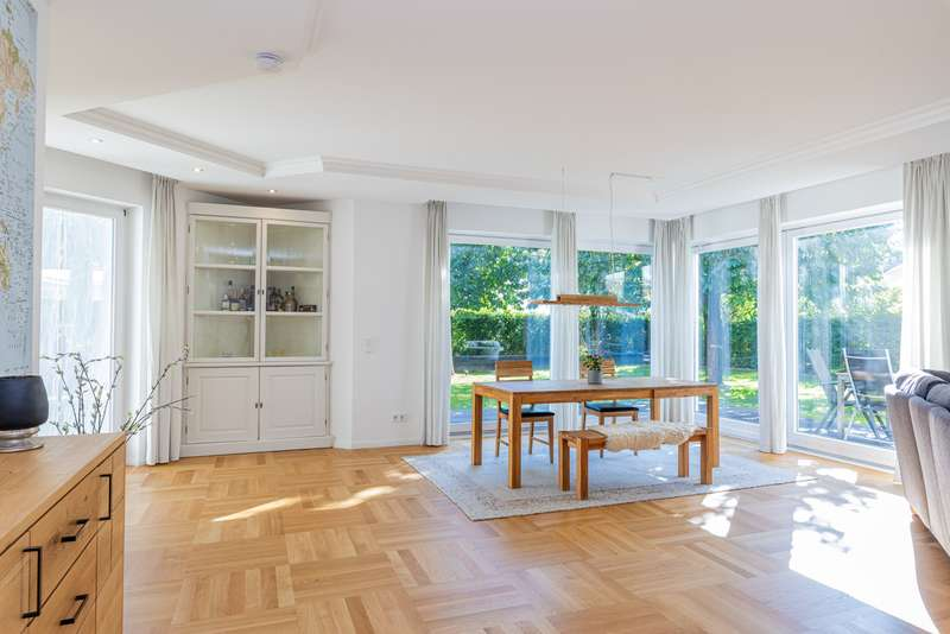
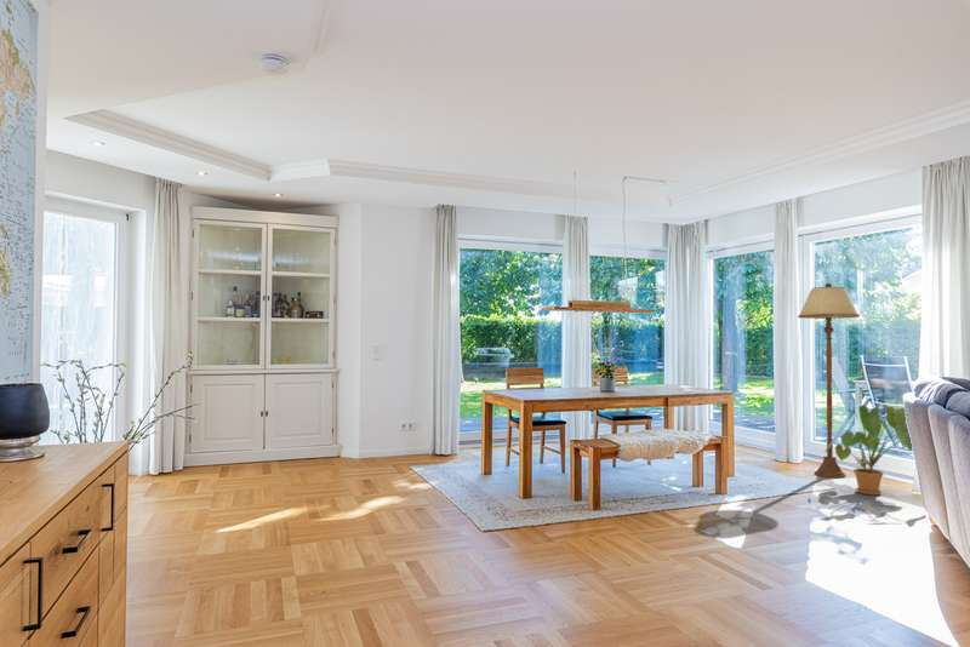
+ house plant (883, 448)
+ floor lamp (828, 378)
